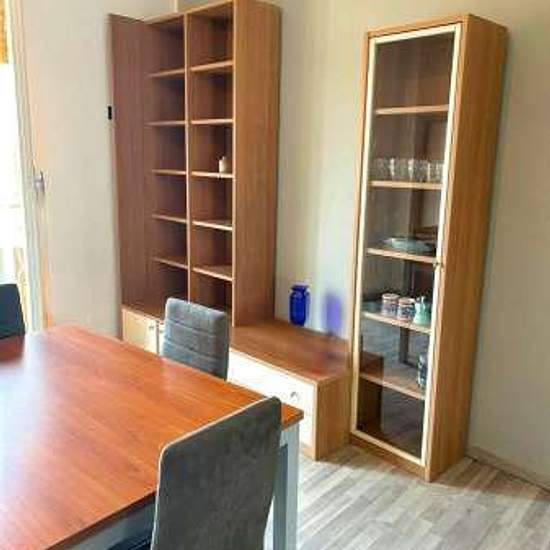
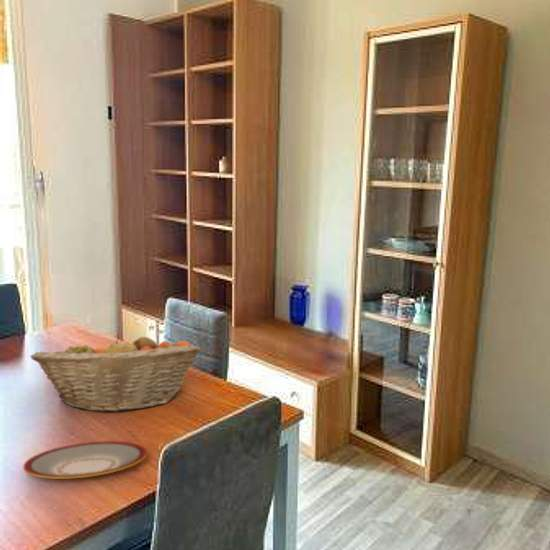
+ plate (87, 462)
+ fruit basket (119, 364)
